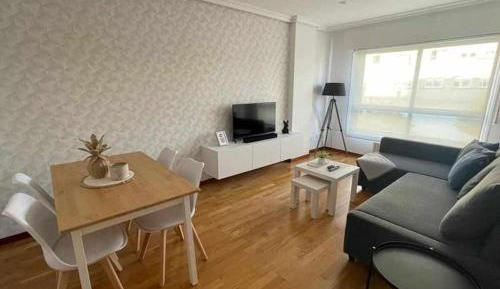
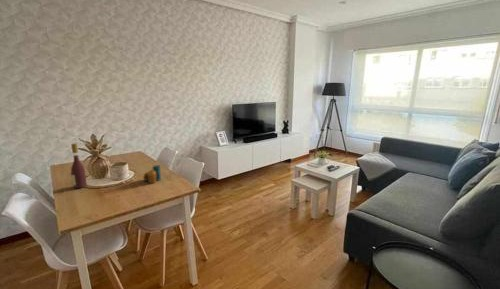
+ wine bottle (77, 165)
+ candle (150, 173)
